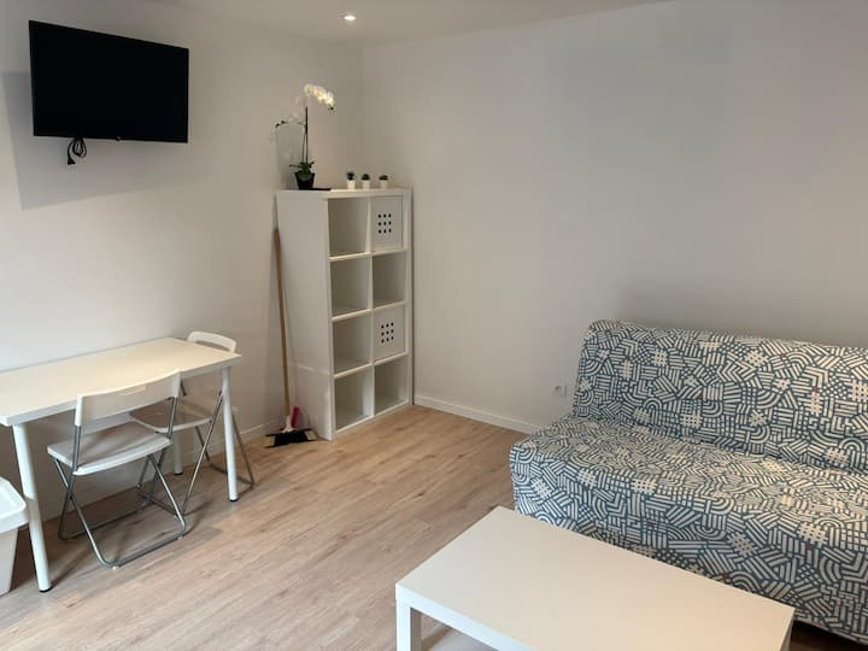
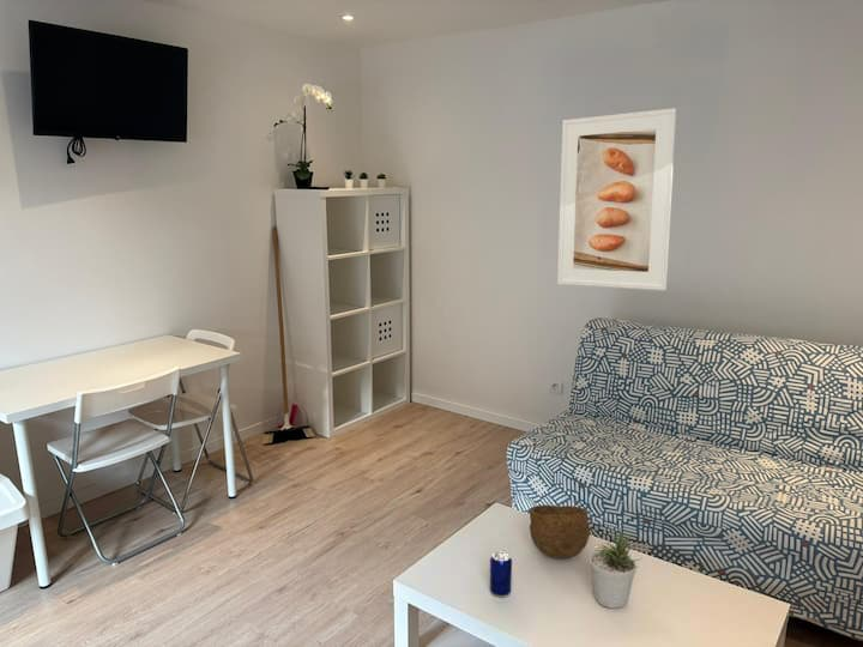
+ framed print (612, 202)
+ potted plant (614, 567)
+ beer can (500, 573)
+ bowl (559, 528)
